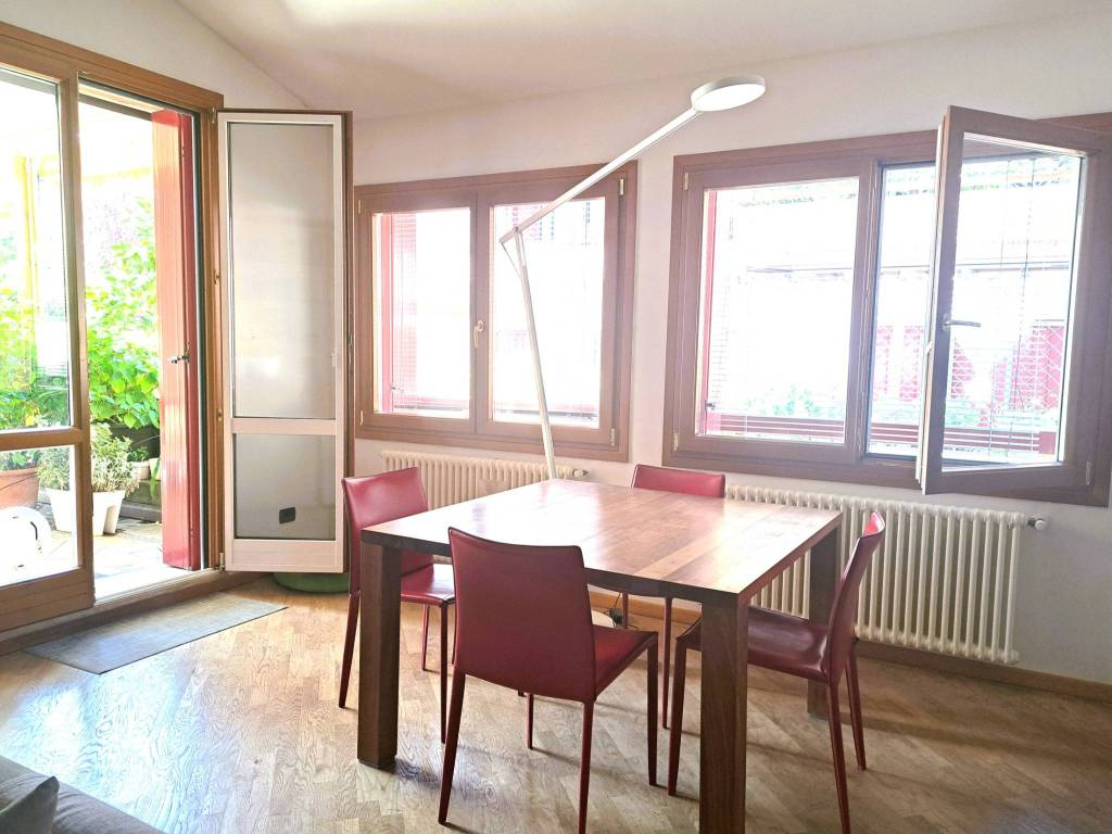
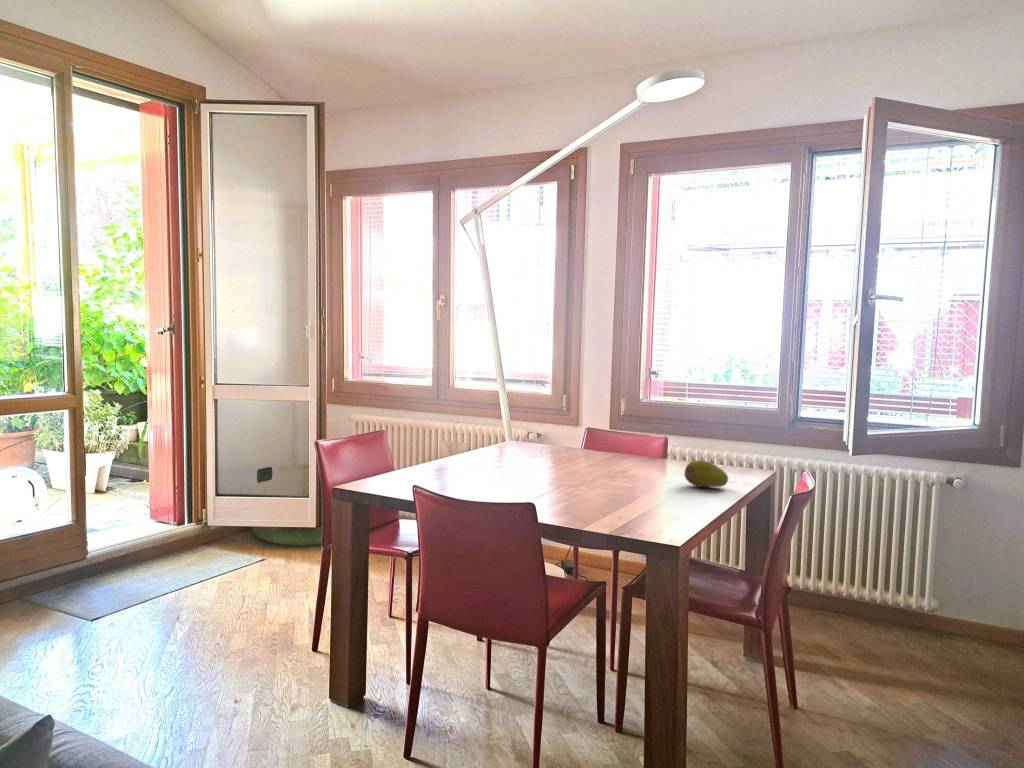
+ fruit (706, 473)
